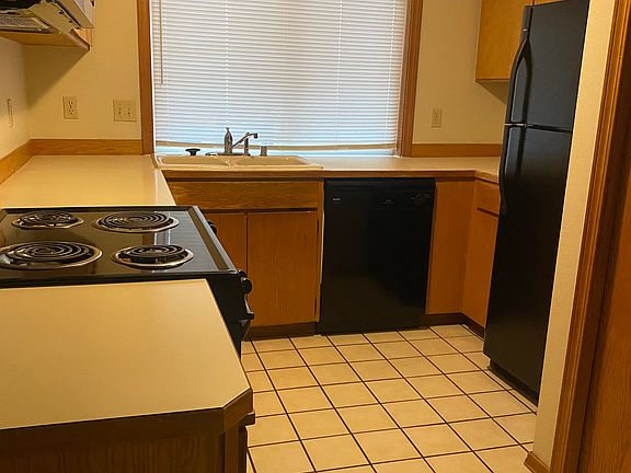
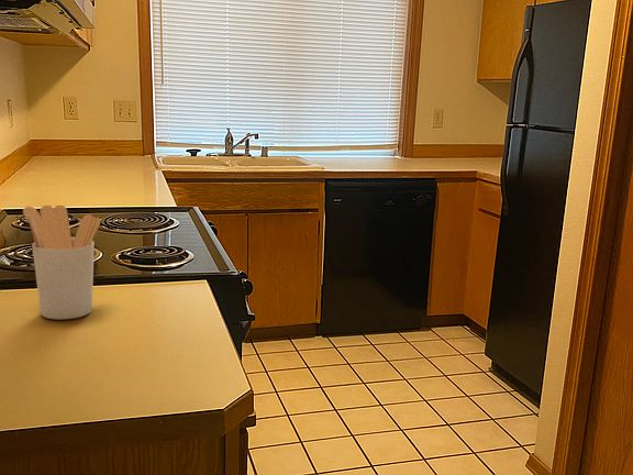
+ utensil holder (58, 257)
